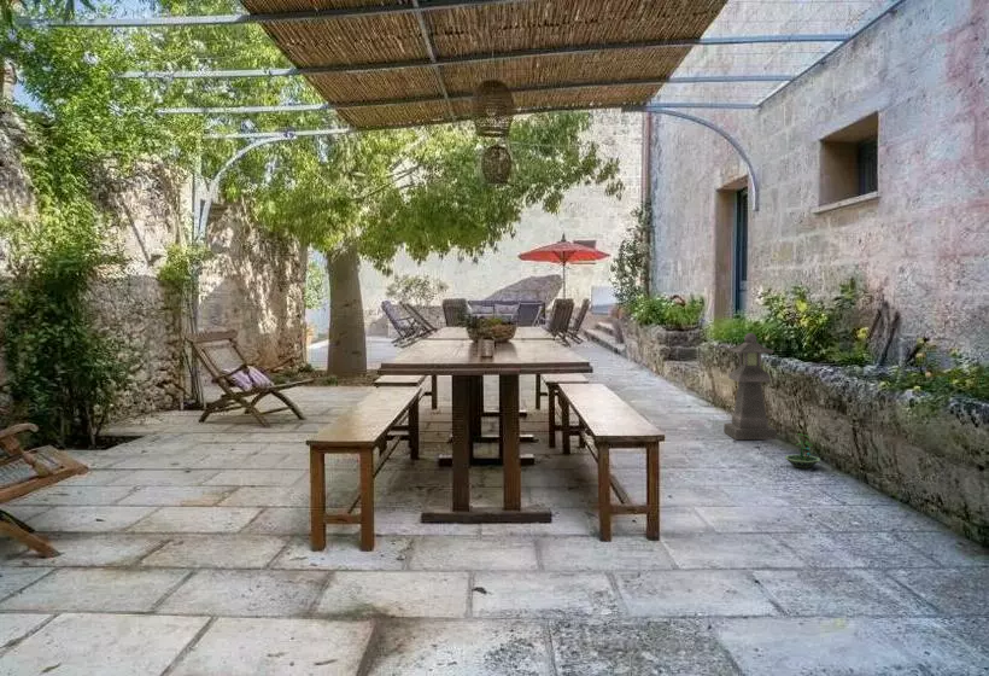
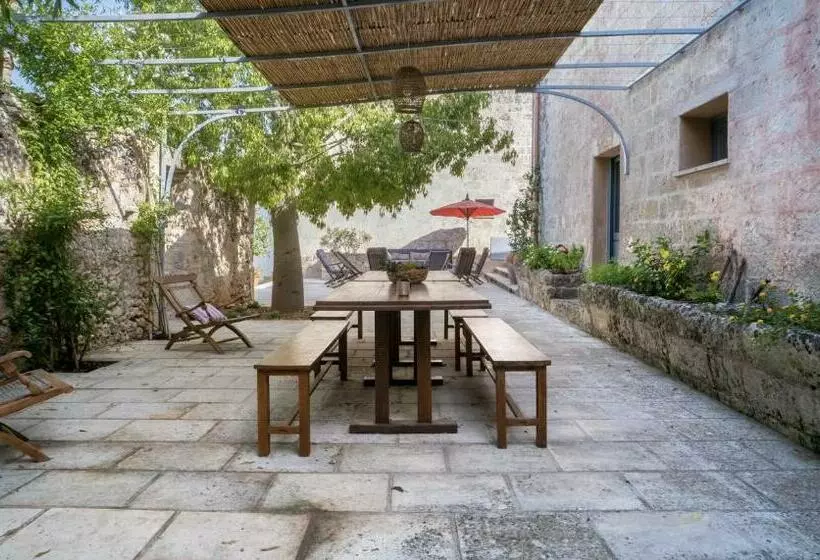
- terrarium (801, 439)
- lantern (749, 384)
